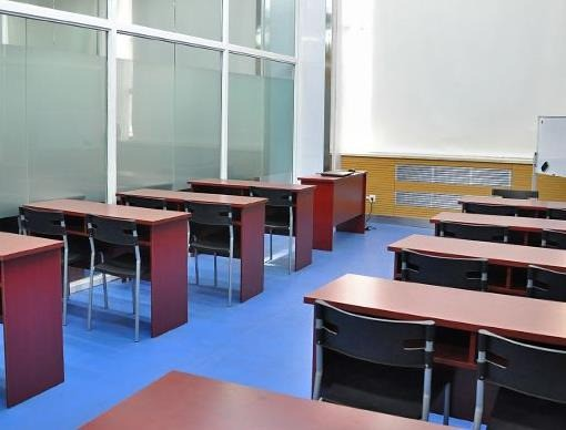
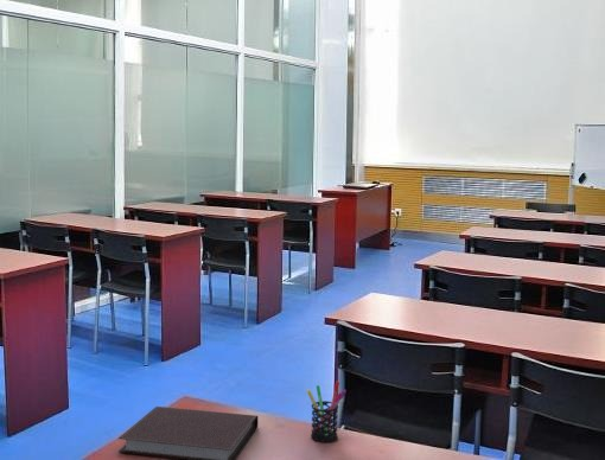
+ notebook (191, 432)
+ pen holder (324, 409)
